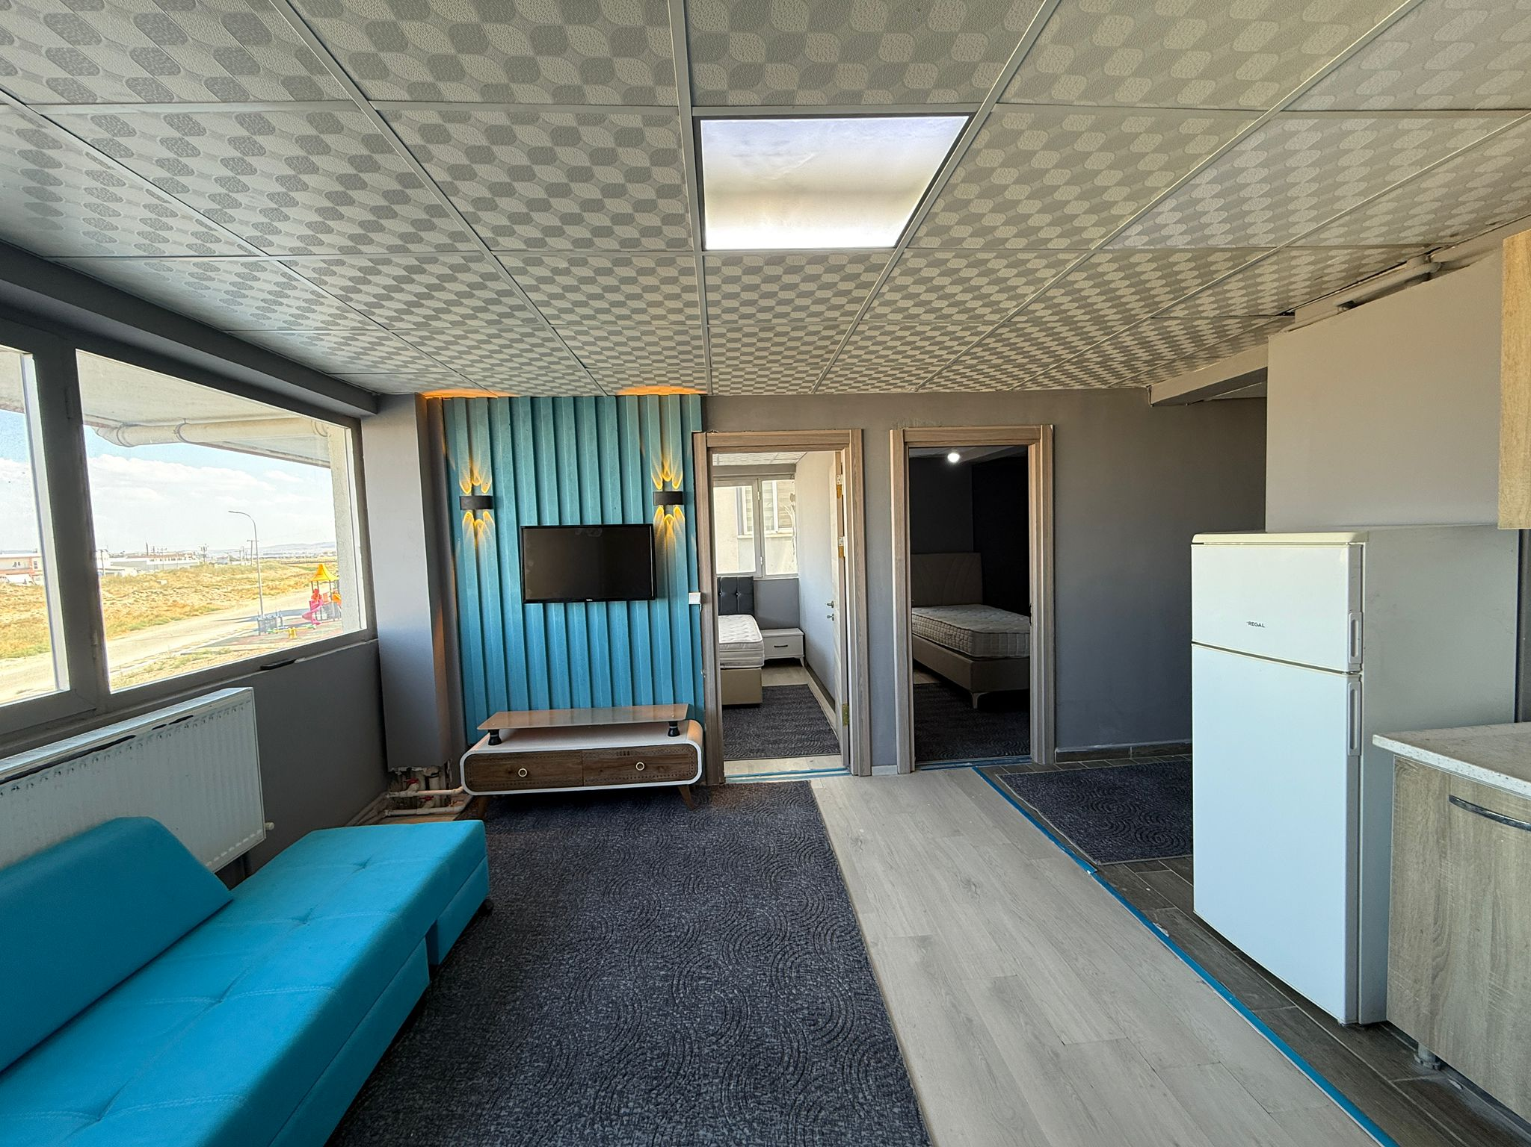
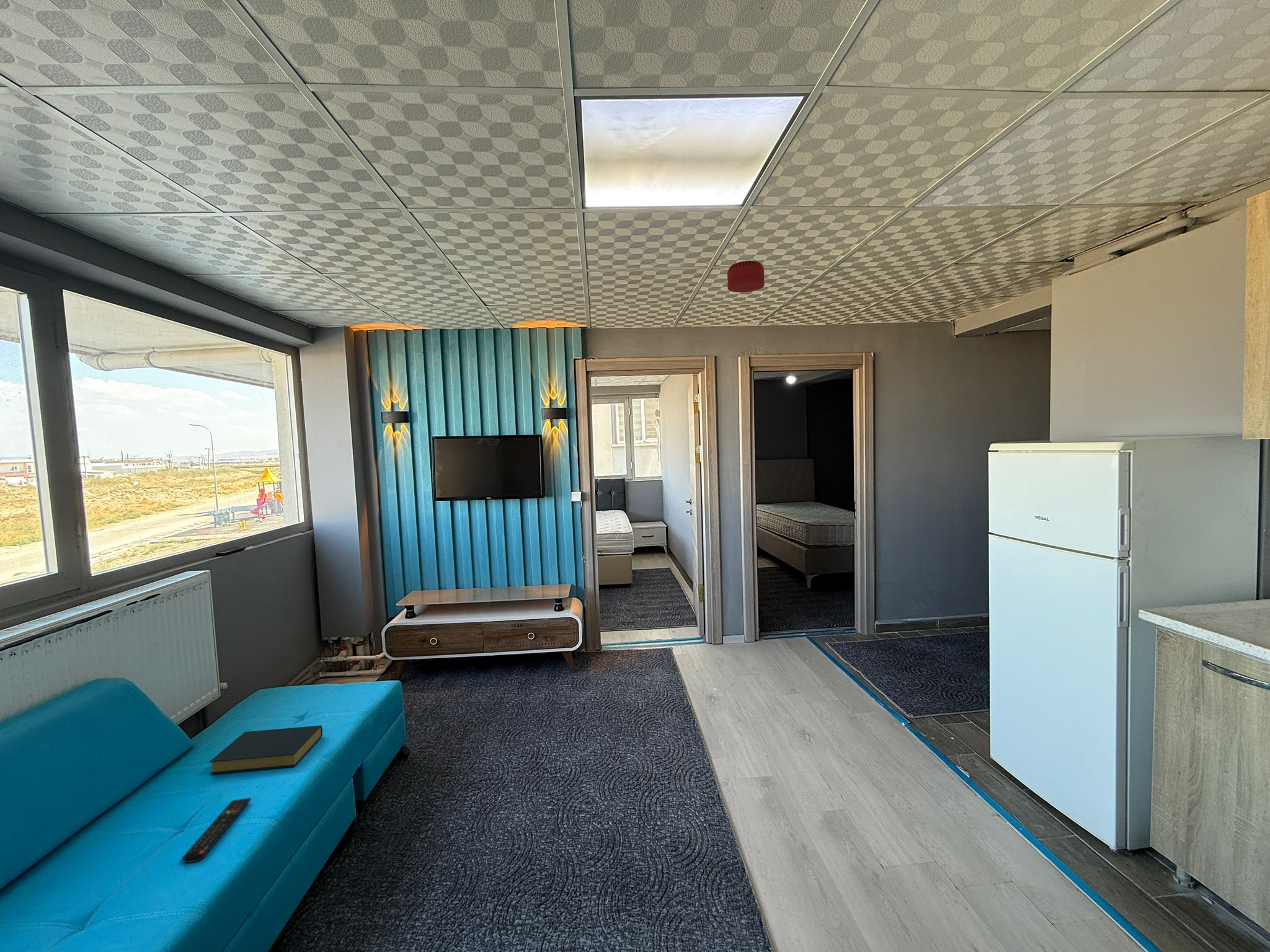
+ smoke detector (745, 276)
+ hardback book (269, 747)
+ remote control (218, 828)
